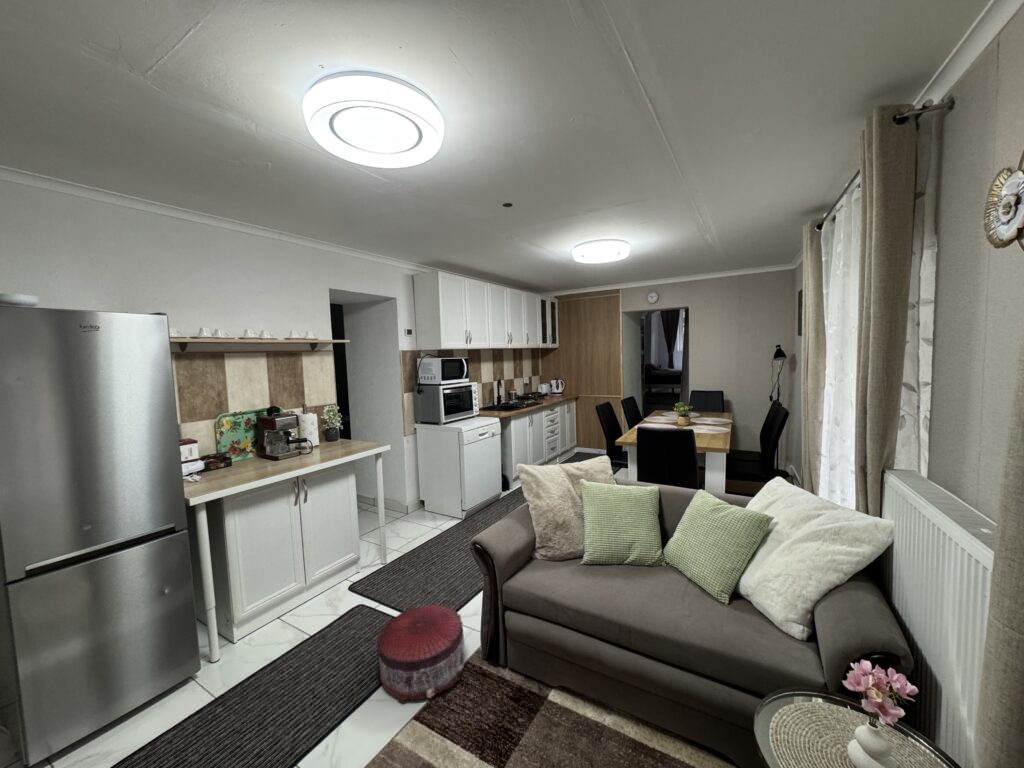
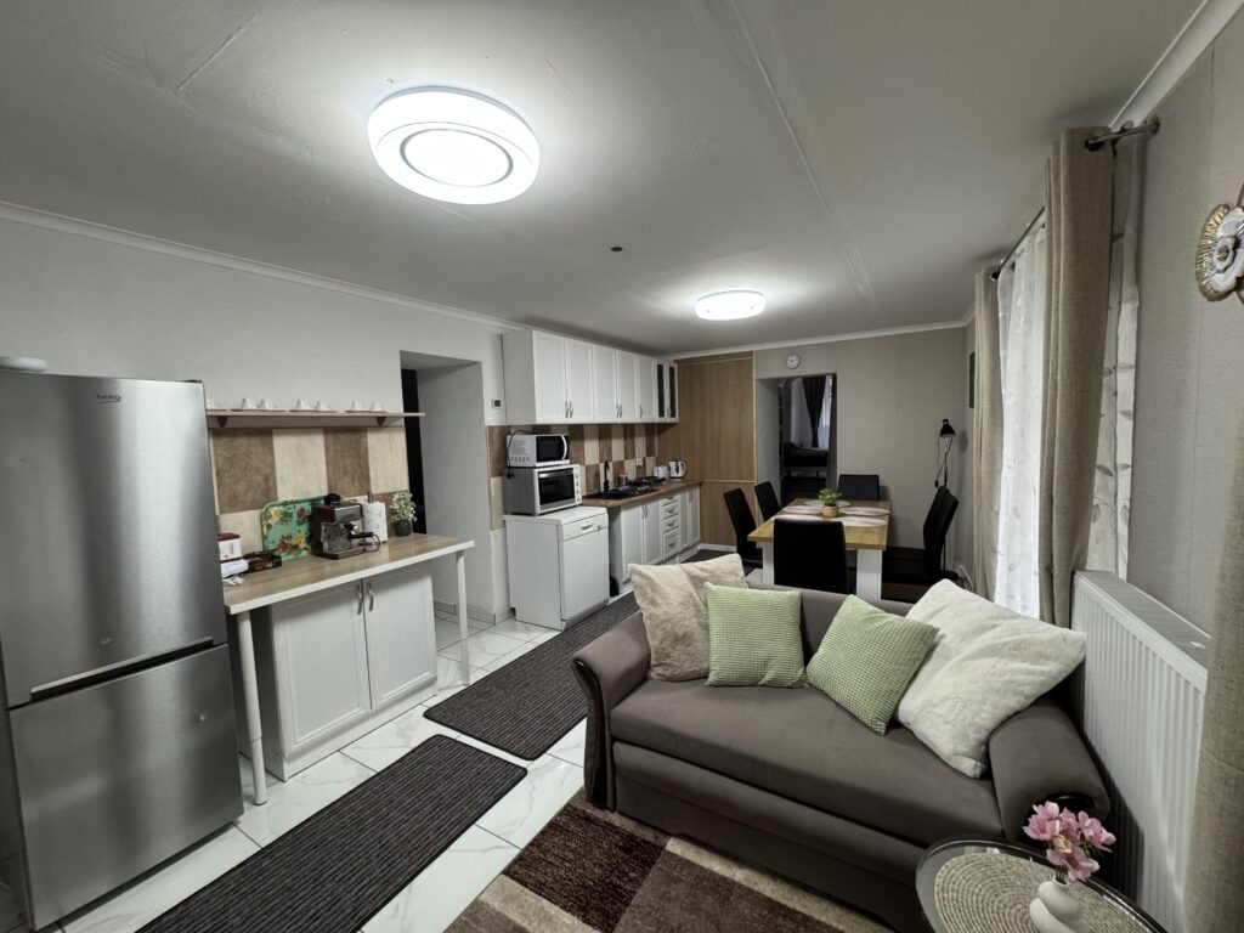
- pouf (423, 645)
